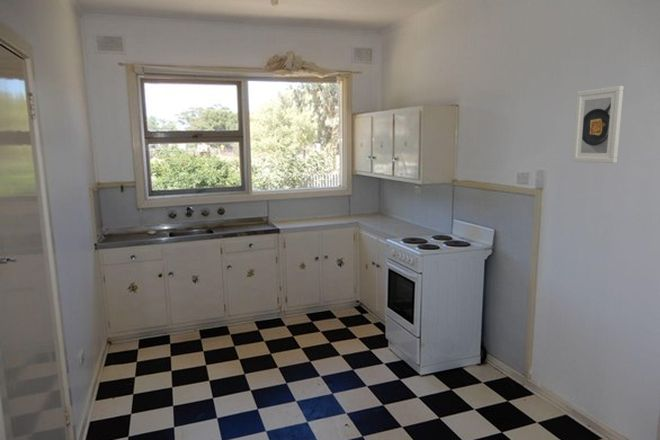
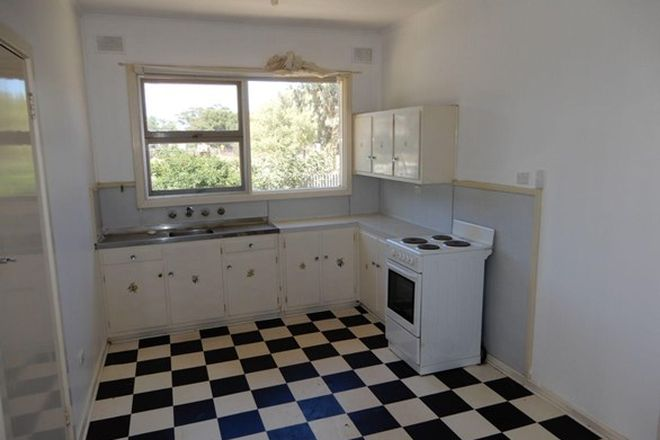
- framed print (596, 126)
